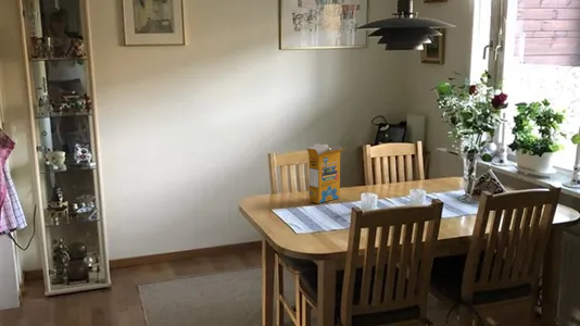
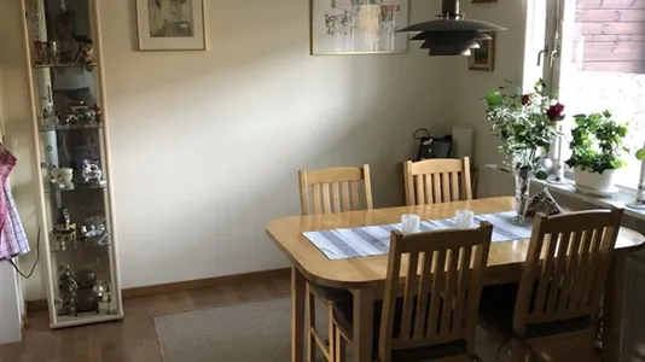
- cereal box (326, 172)
